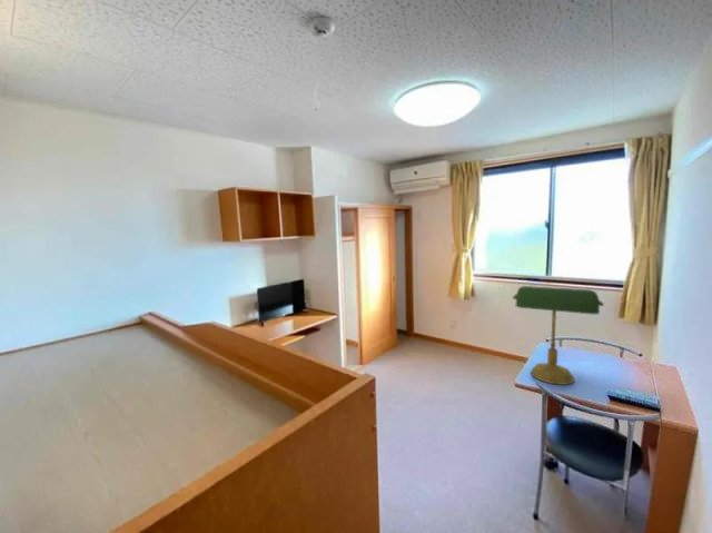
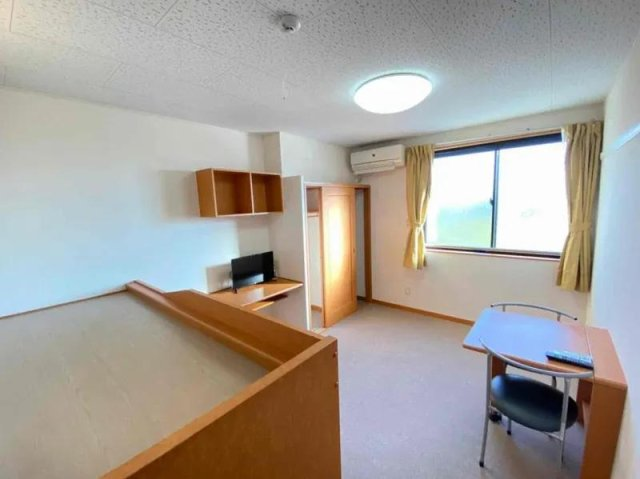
- desk lamp (554, 333)
